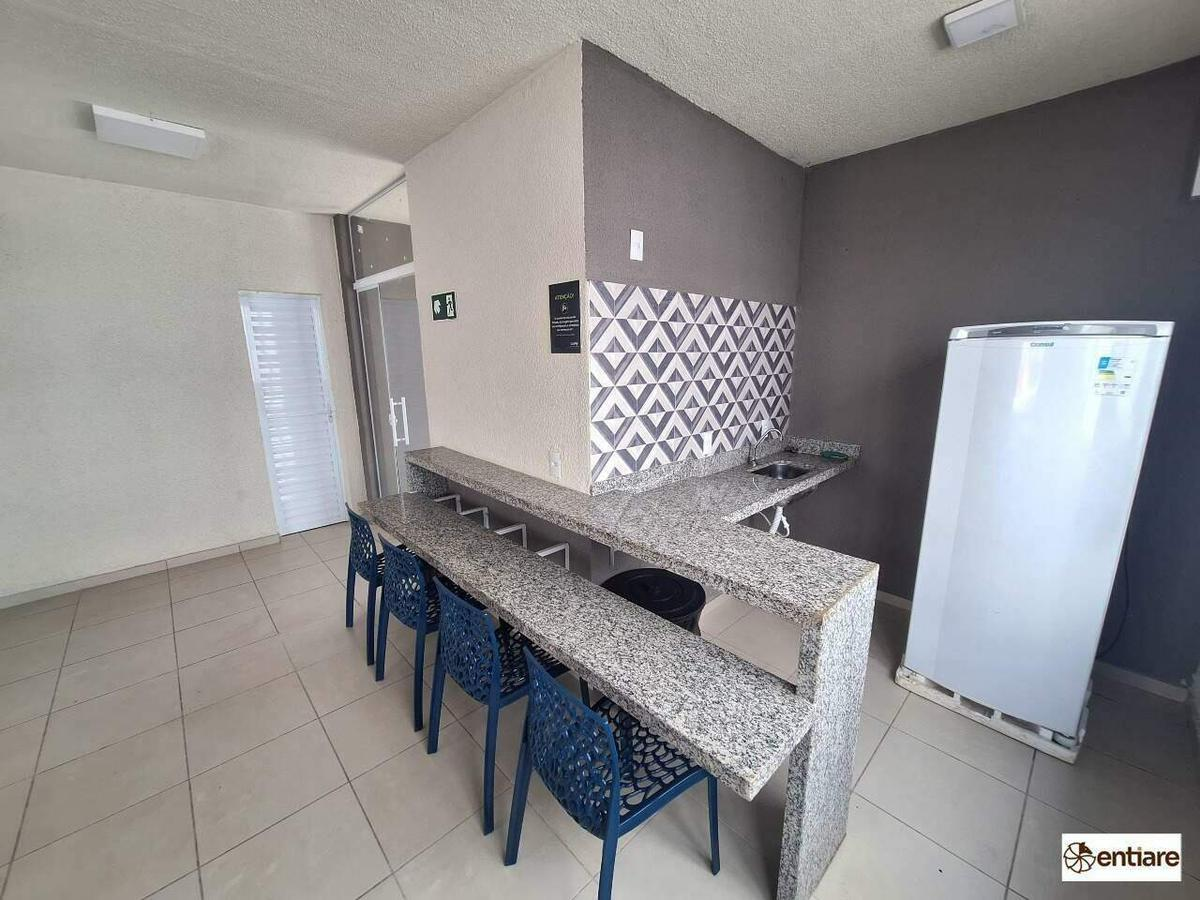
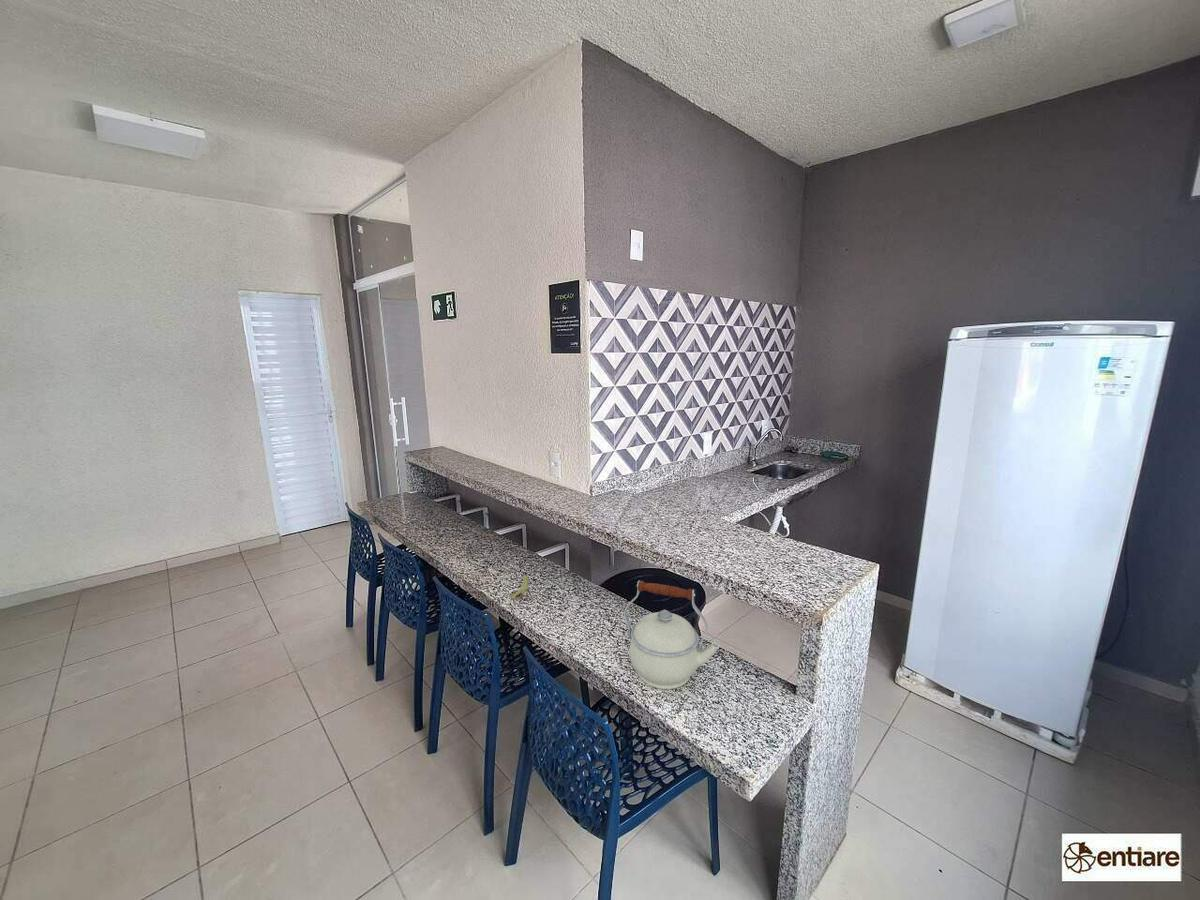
+ fruit (519, 589)
+ kettle (670, 630)
